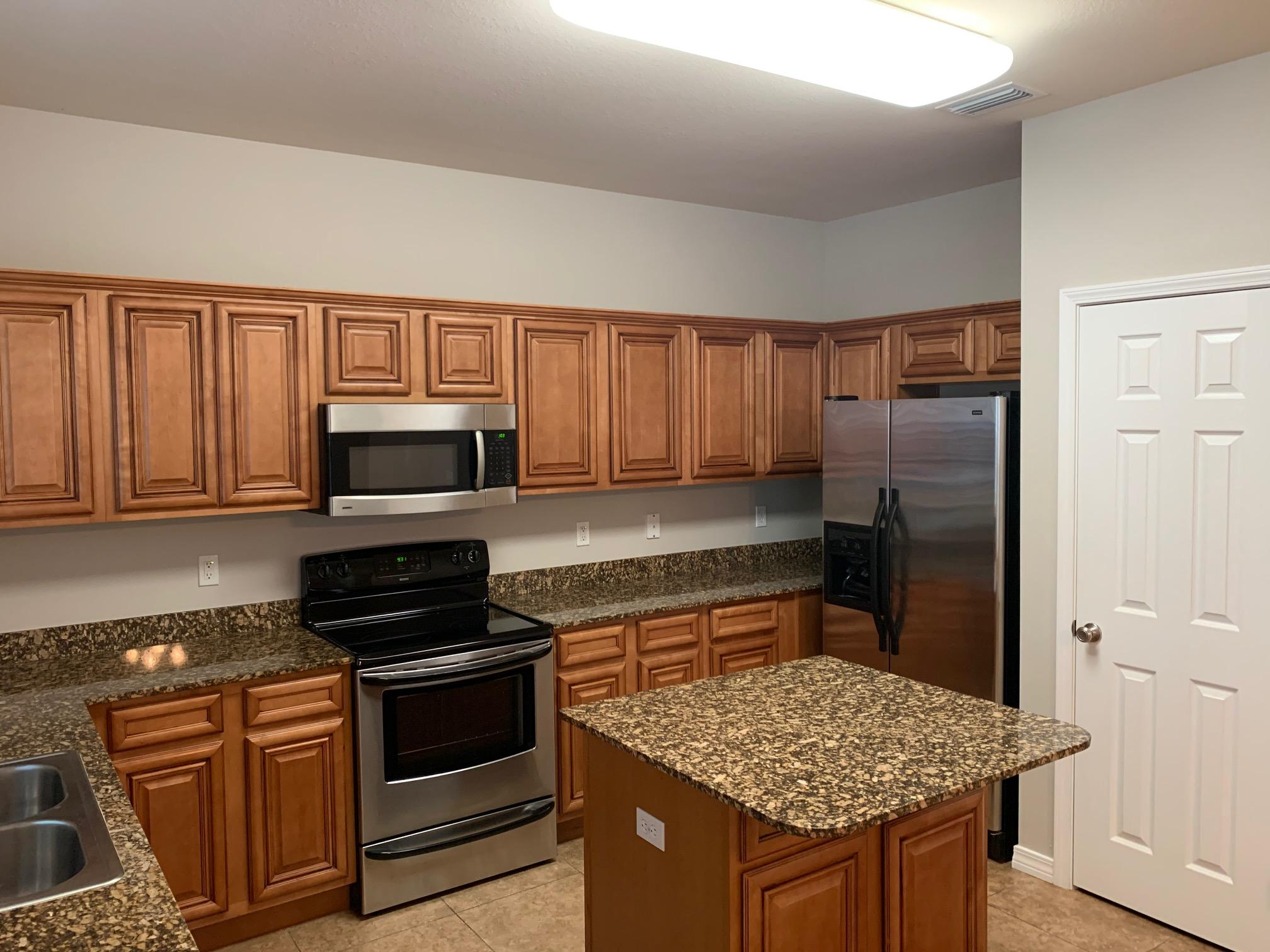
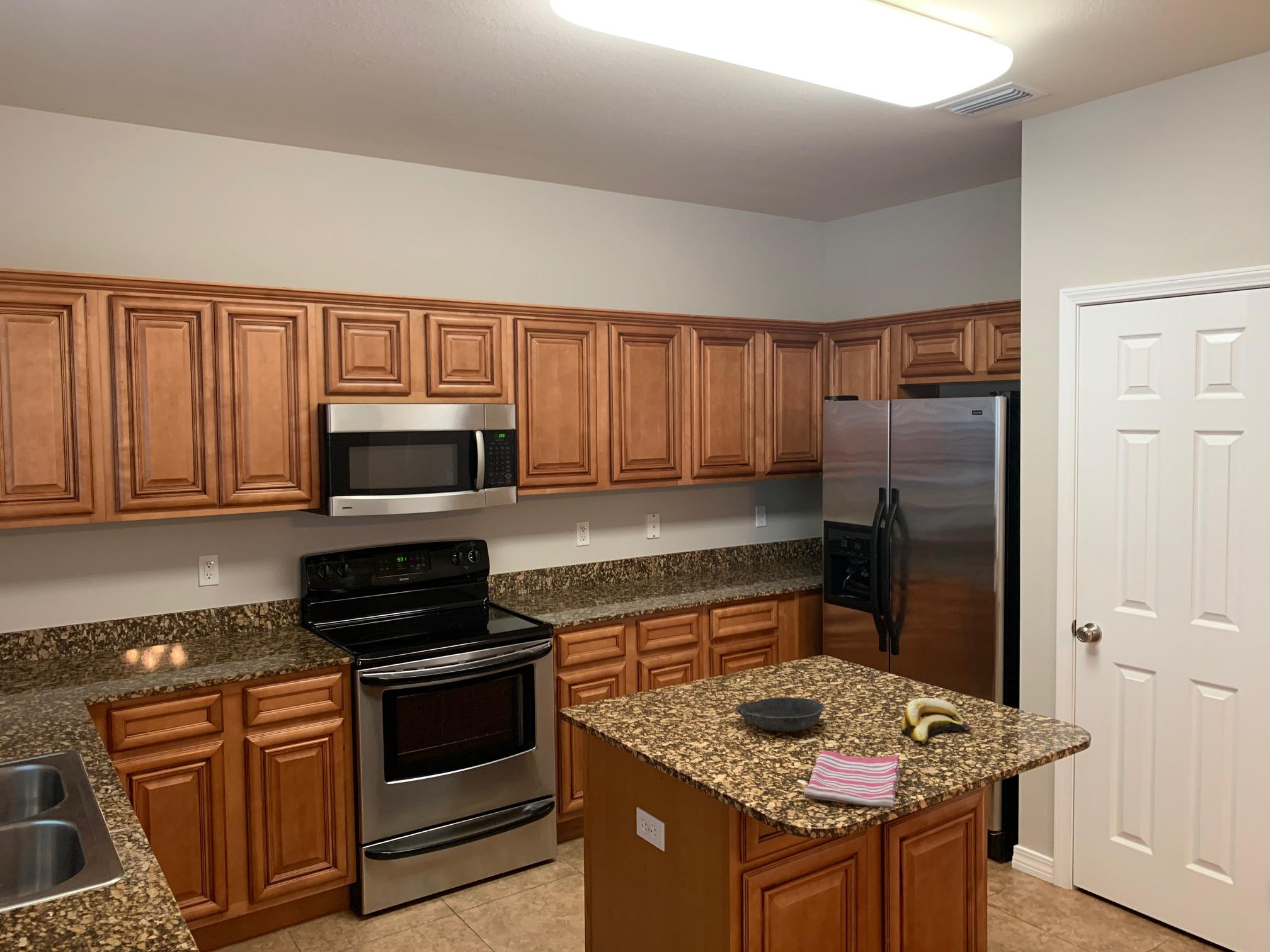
+ dish towel (854, 776)
+ banana (935, 718)
+ bowl (779, 714)
